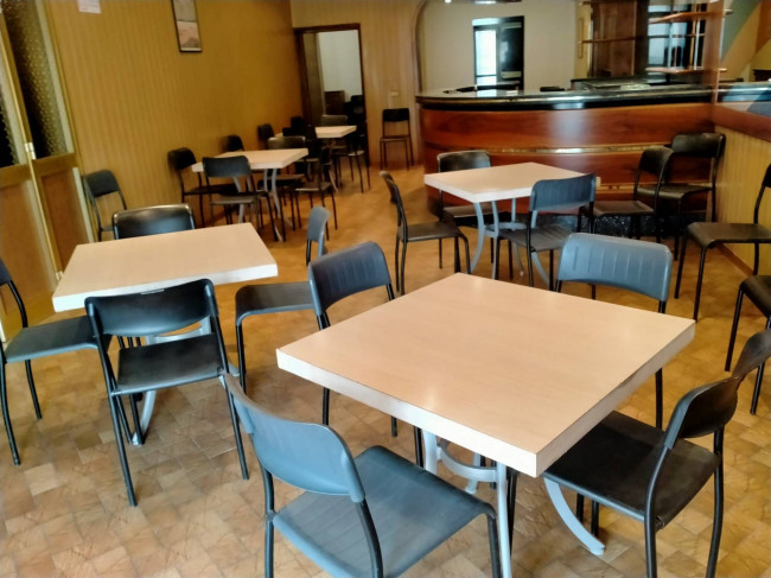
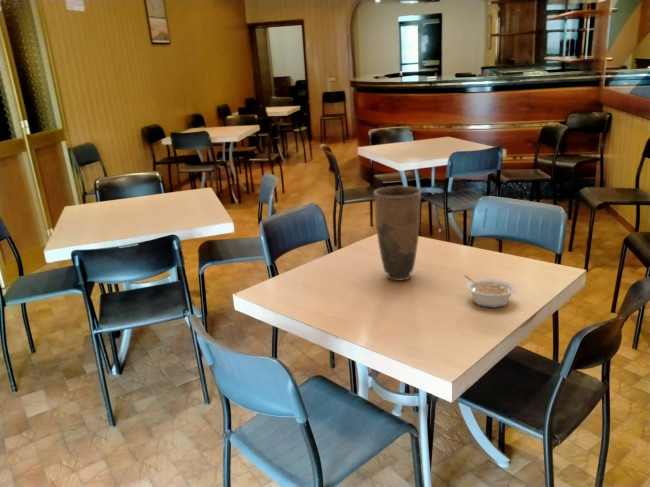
+ legume (488, 292)
+ vase (398, 235)
